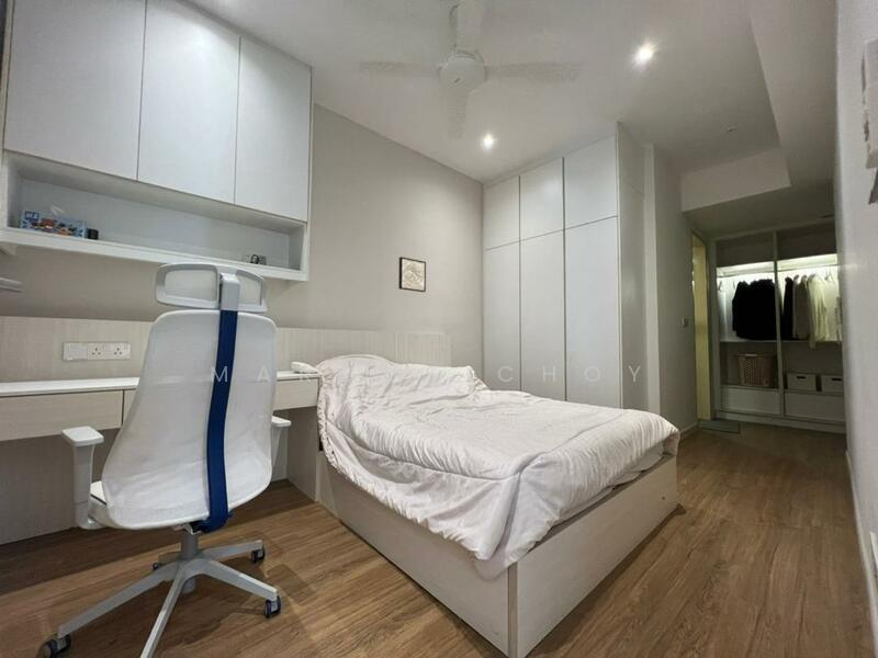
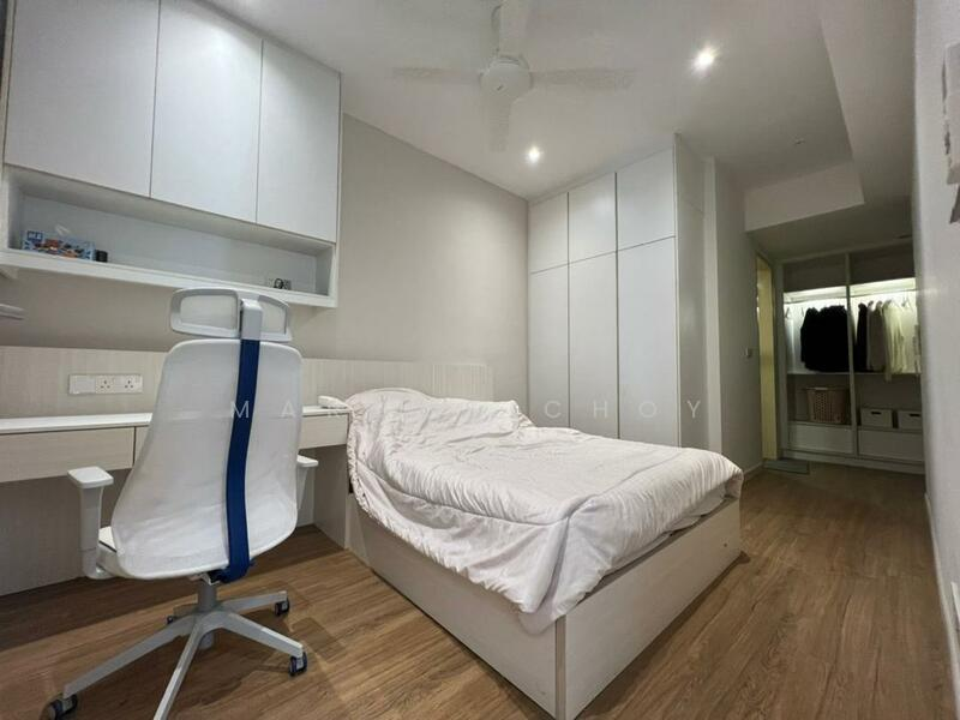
- wall art (413, 274)
